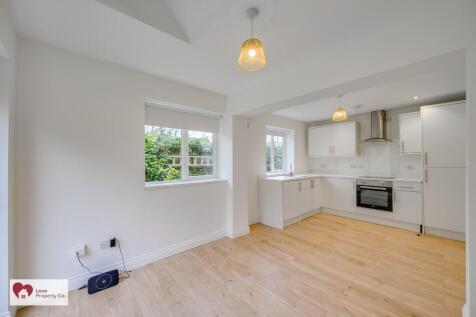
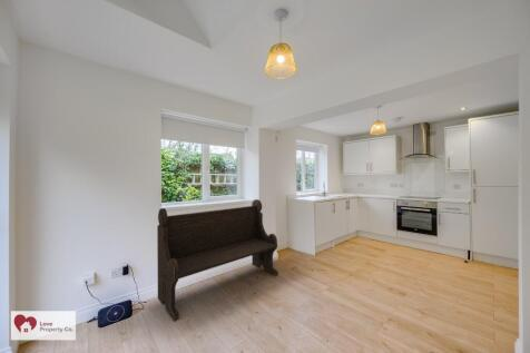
+ bench (224, 244)
